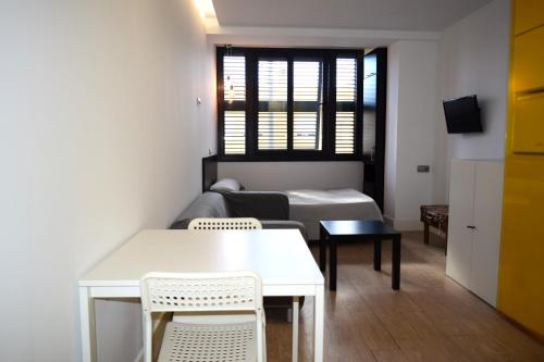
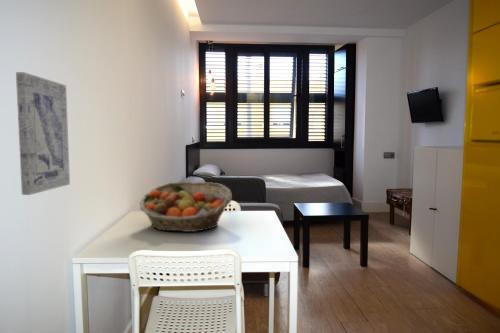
+ wall art (46, 134)
+ fruit basket (186, 205)
